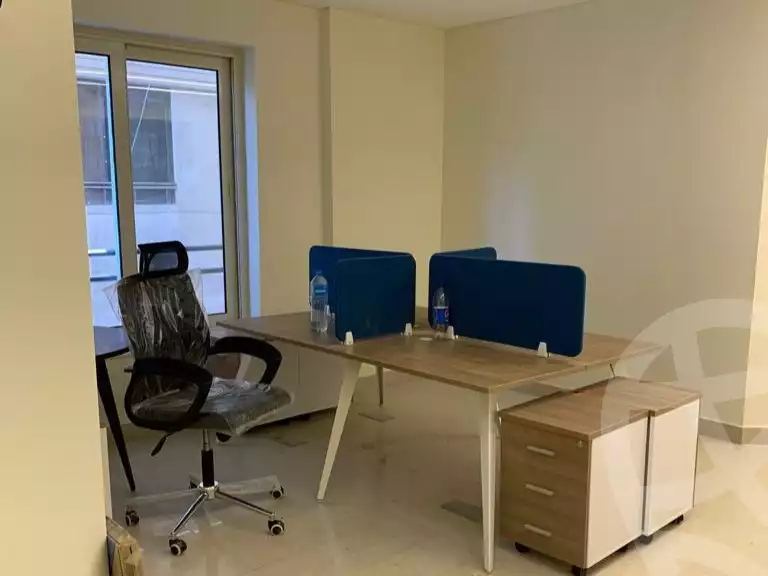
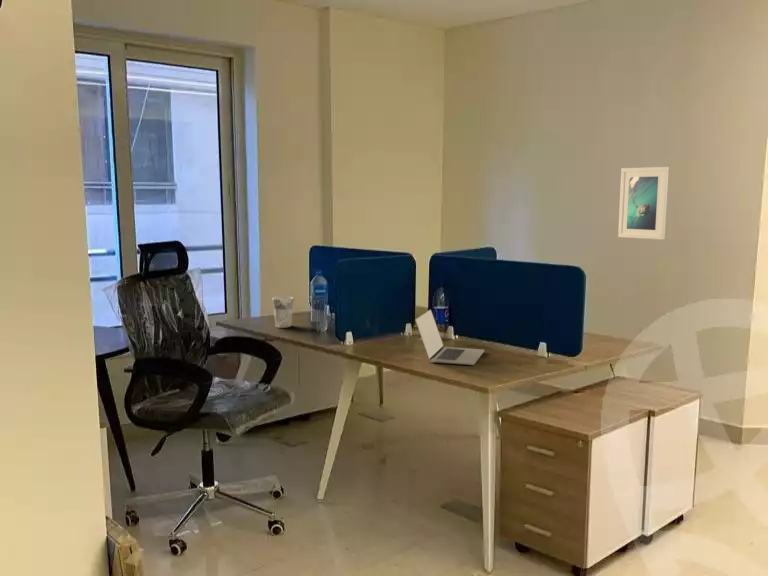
+ cup (283, 312)
+ laptop (441, 340)
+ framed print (642, 203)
